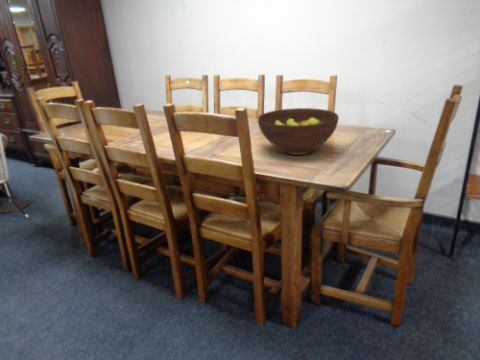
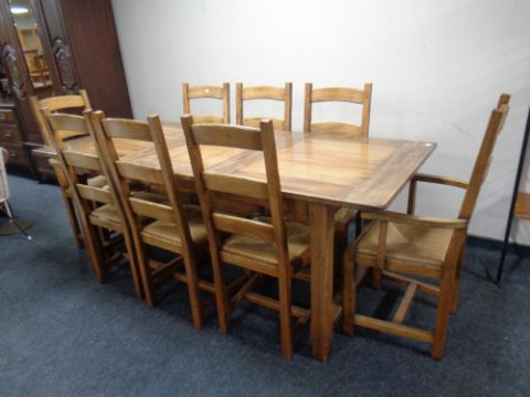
- fruit bowl (297, 133)
